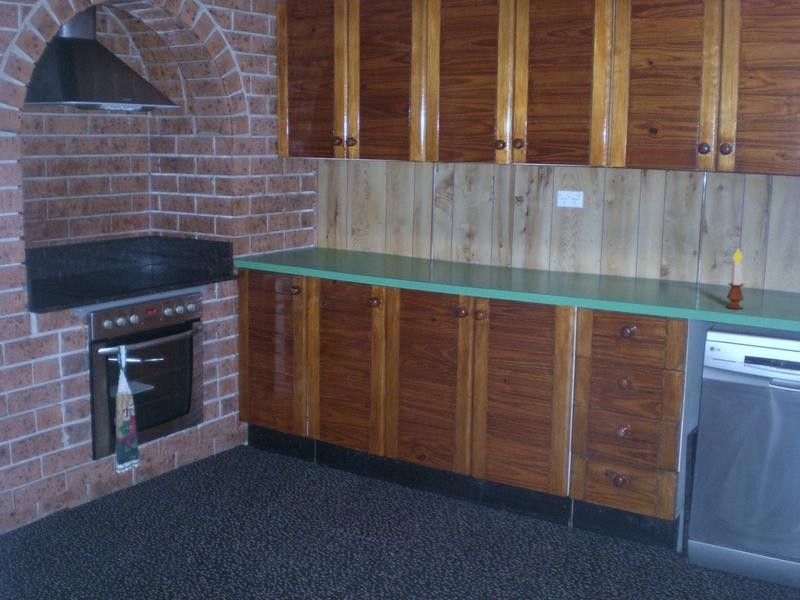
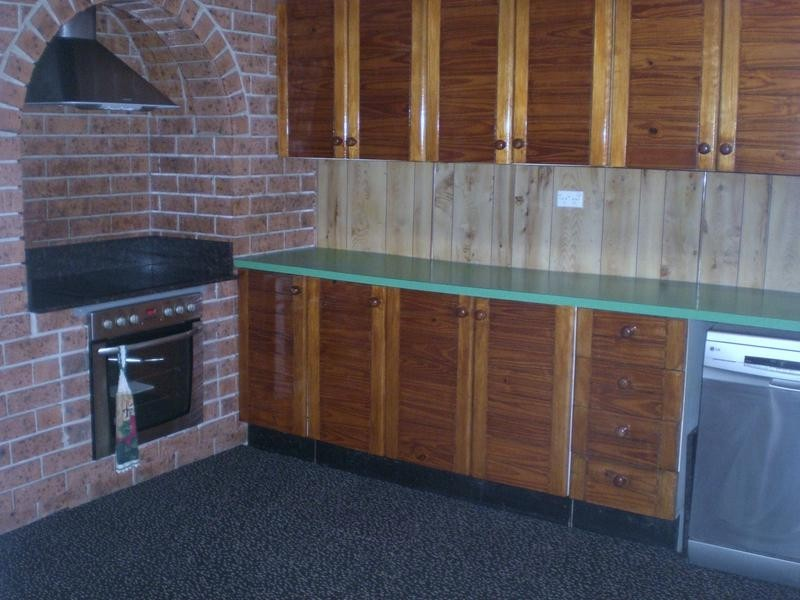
- candle (736, 277)
